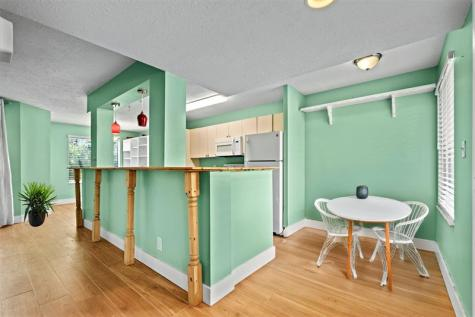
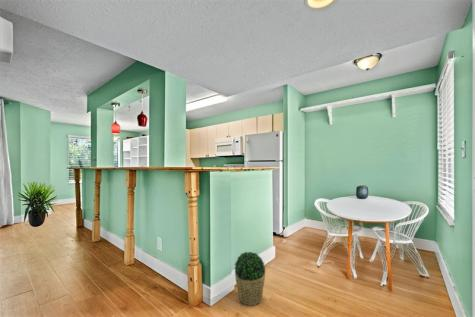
+ potted plant (249, 275)
